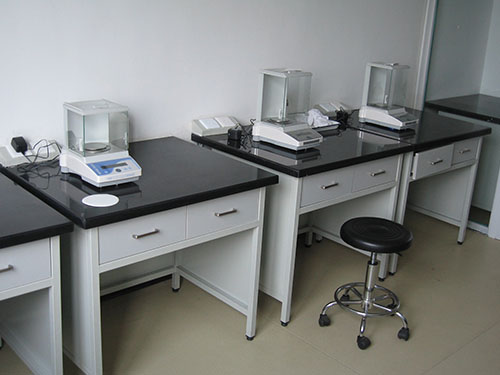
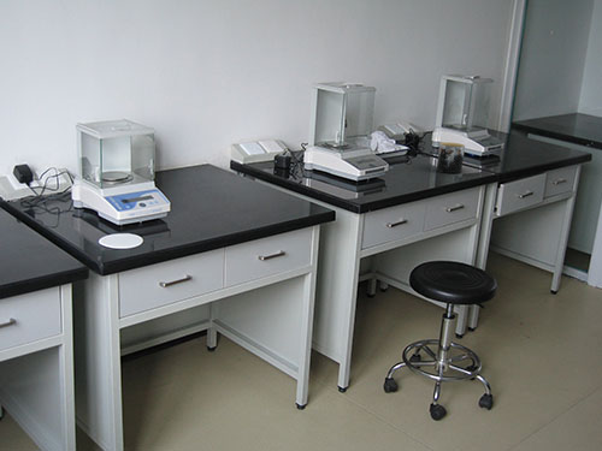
+ mug (448, 158)
